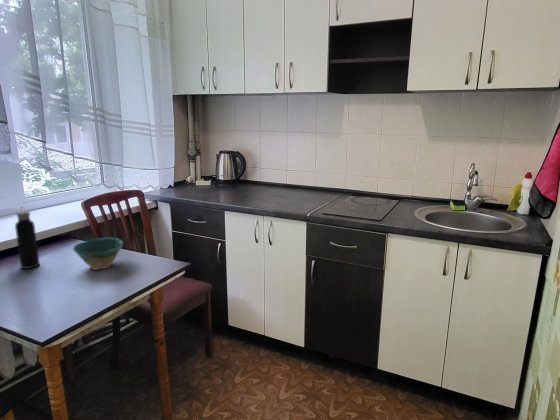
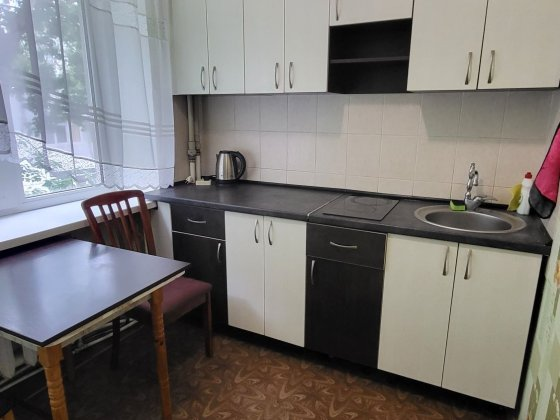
- water bottle (26, 236)
- bowl (99, 255)
